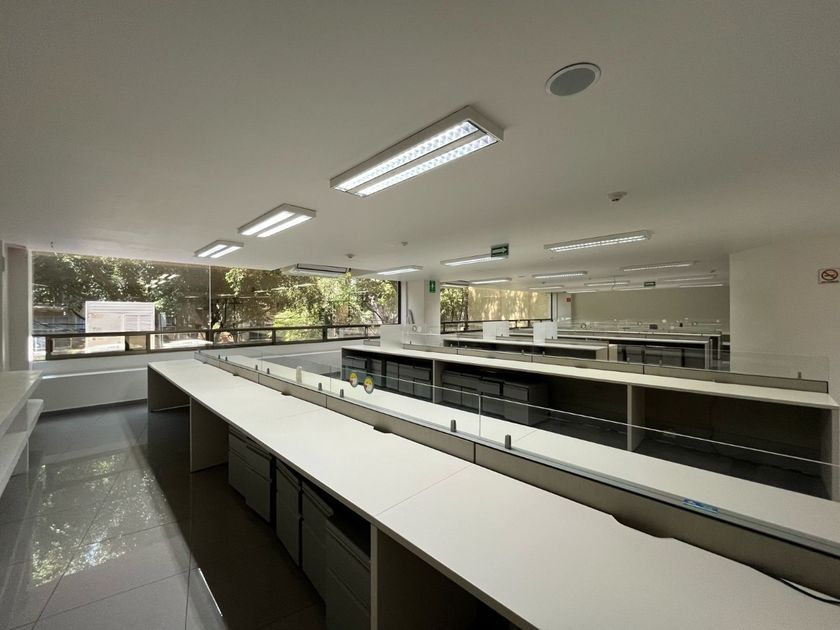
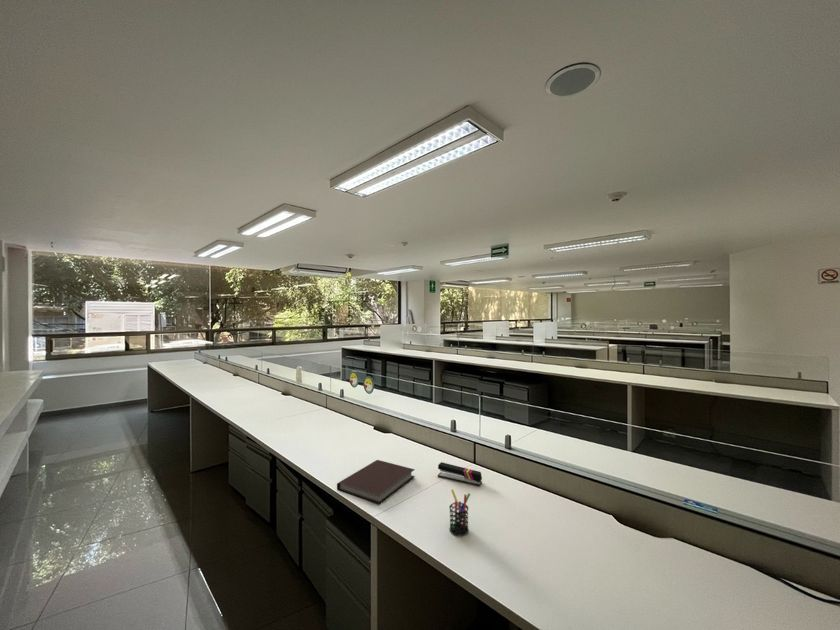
+ pen holder (461, 510)
+ notebook (377, 479)
+ stapler (459, 473)
